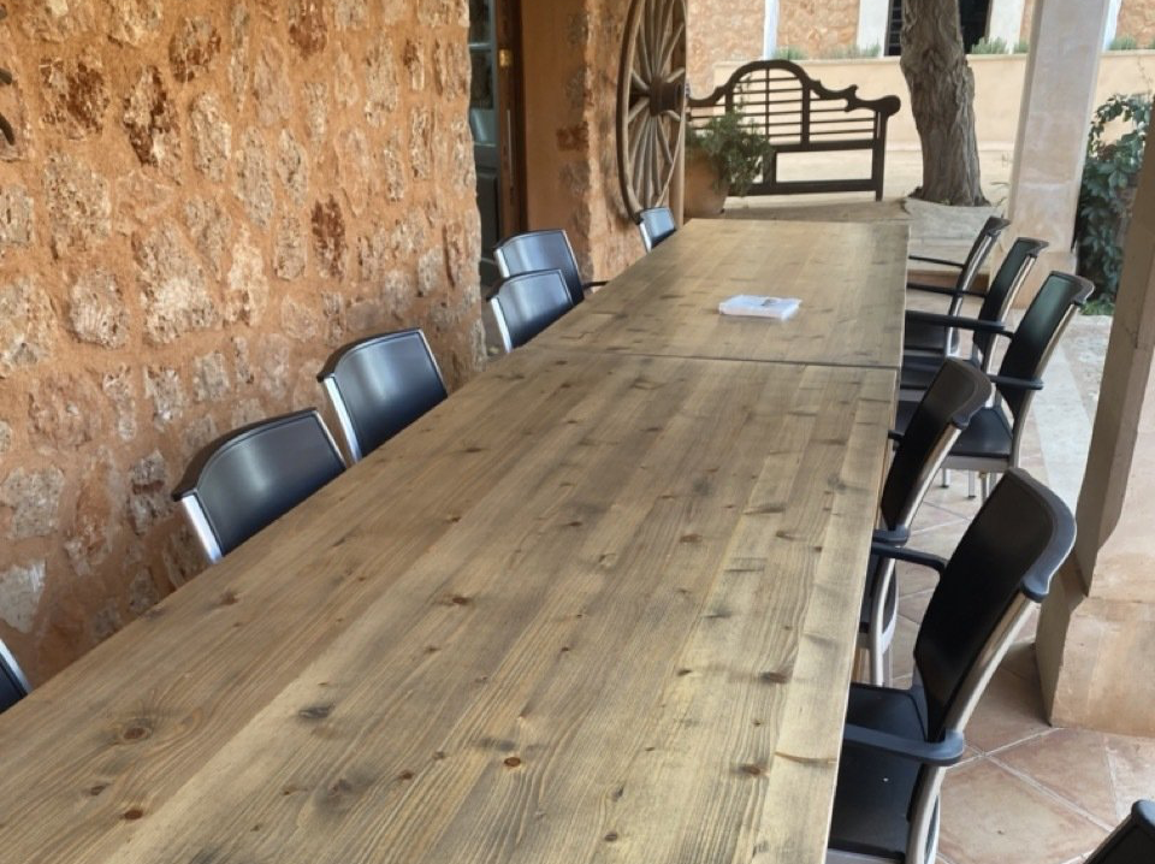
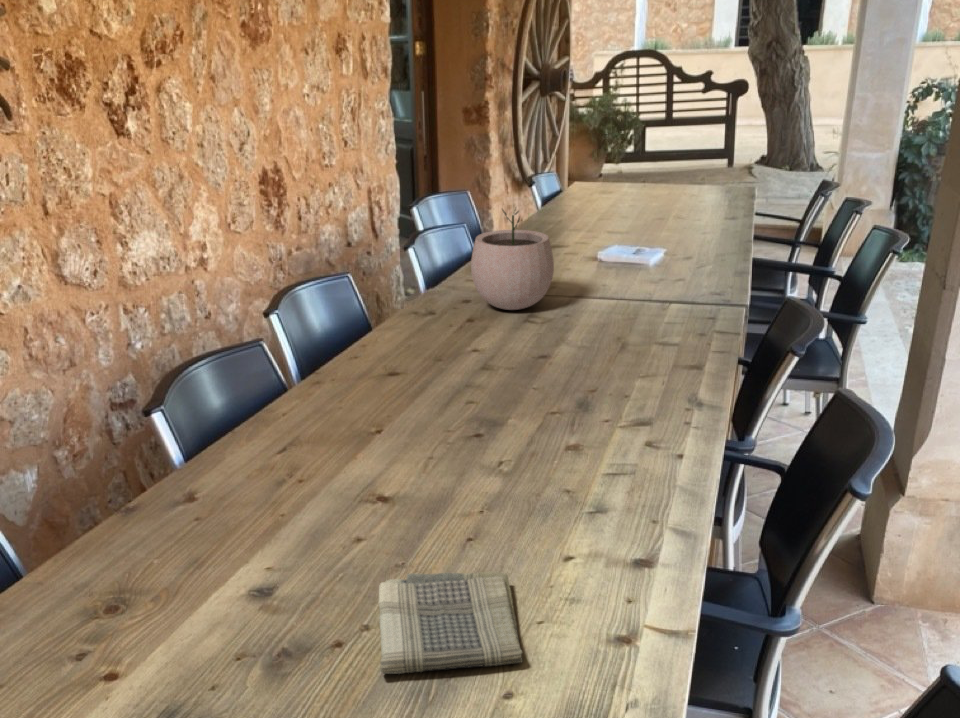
+ plant pot (512, 257)
+ dish towel (448, 615)
